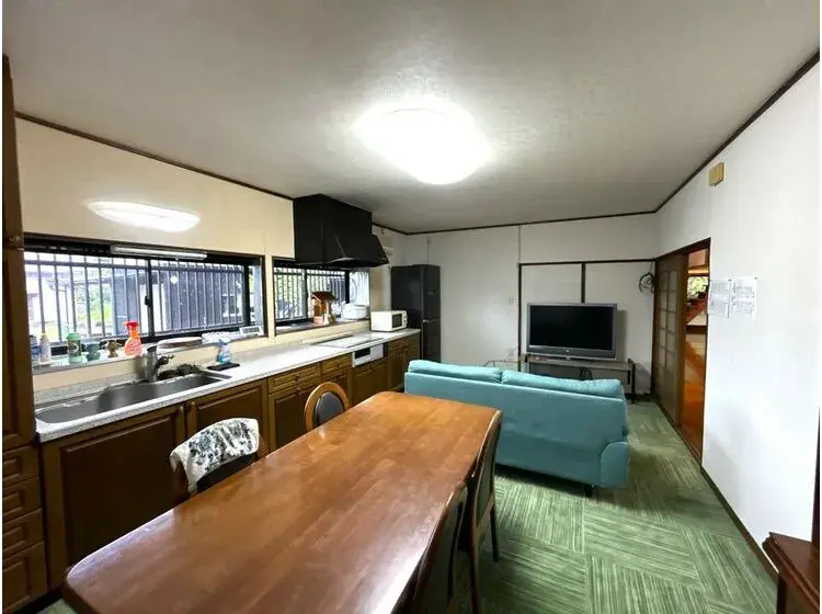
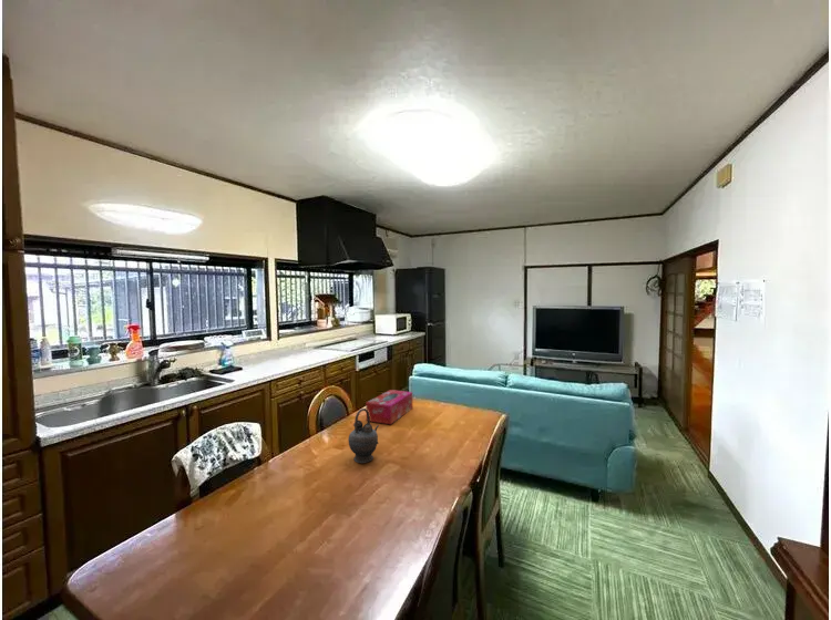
+ teapot (366, 433)
+ tissue box (390, 405)
